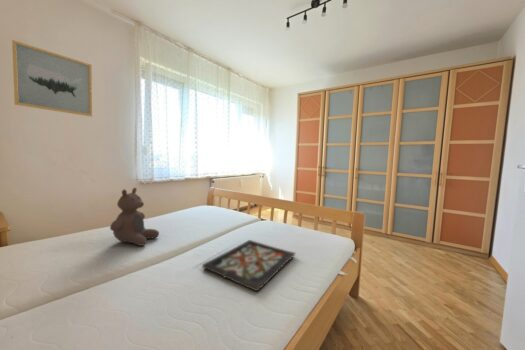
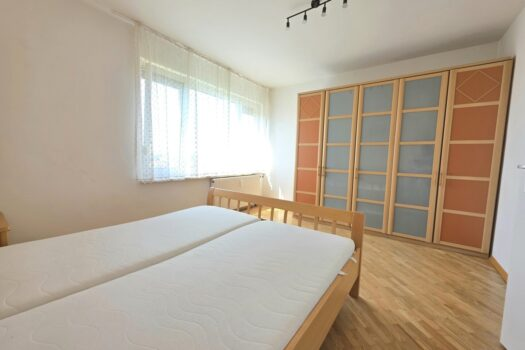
- decorative tray (252, 259)
- wall art (56, 82)
- bear (136, 214)
